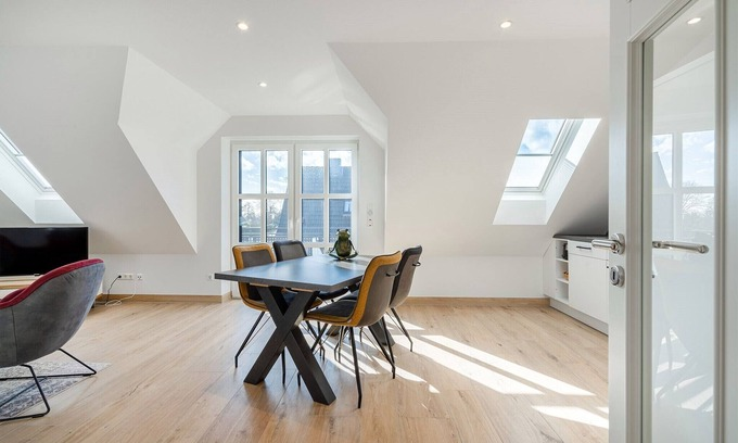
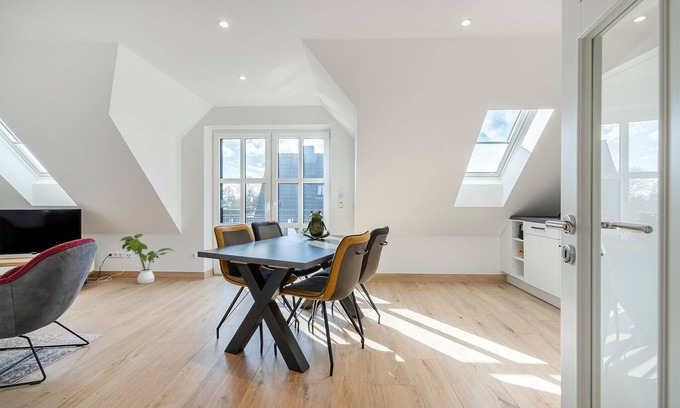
+ house plant (142, 258)
